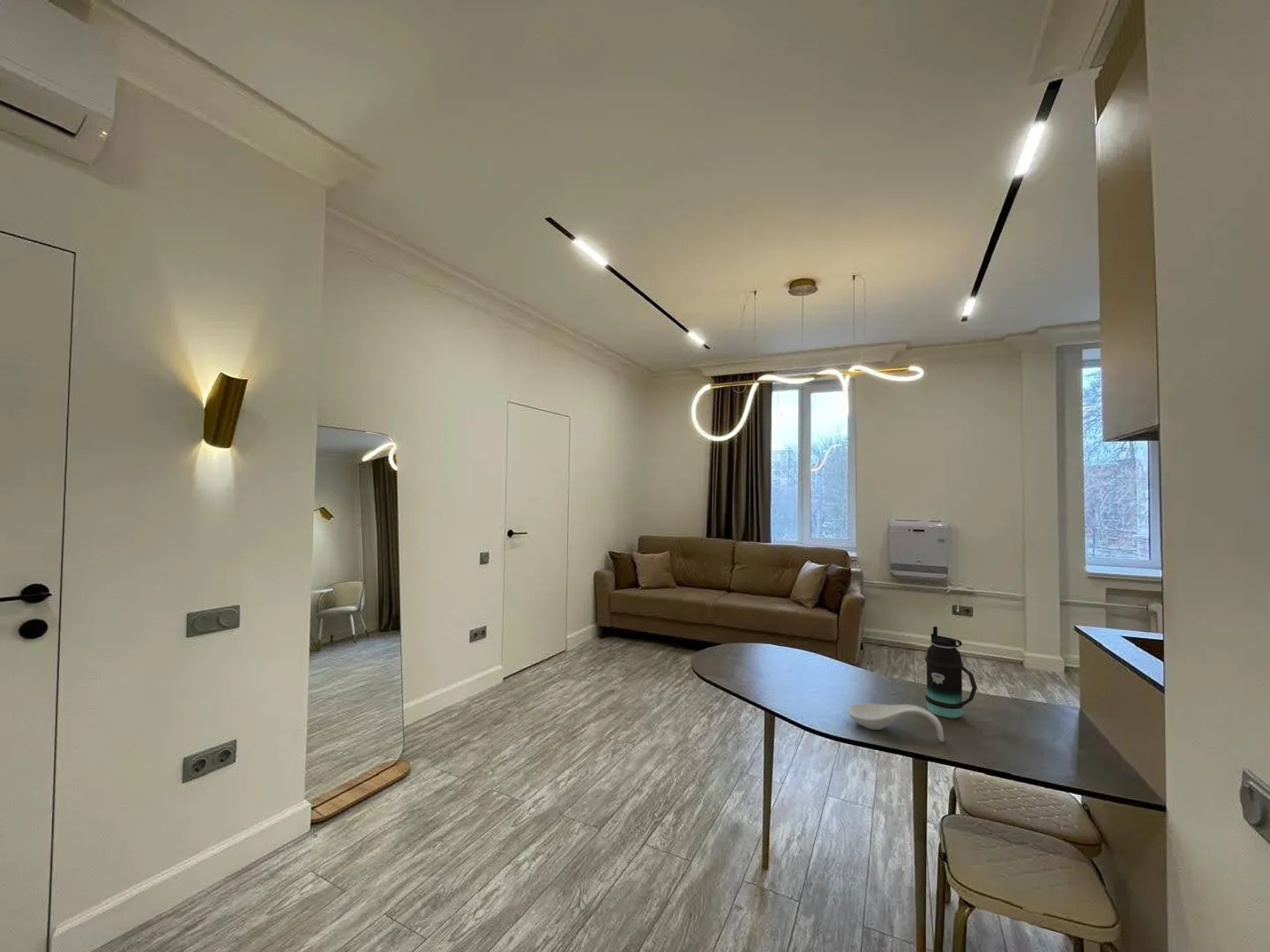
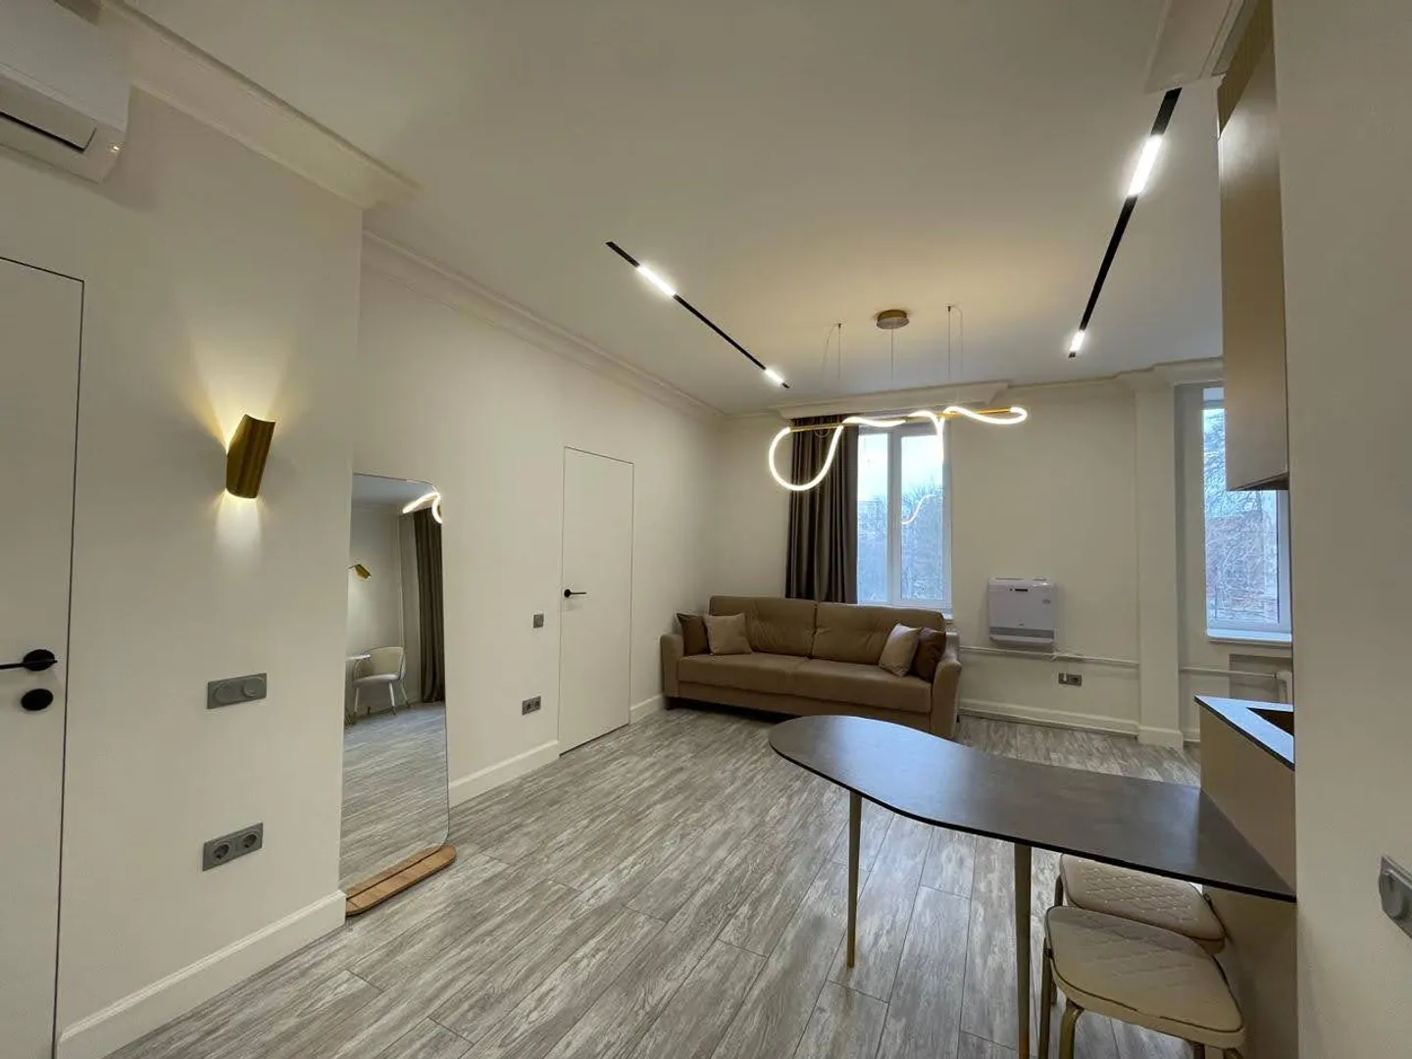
- spoon rest (893, 716)
- bottle (950, 671)
